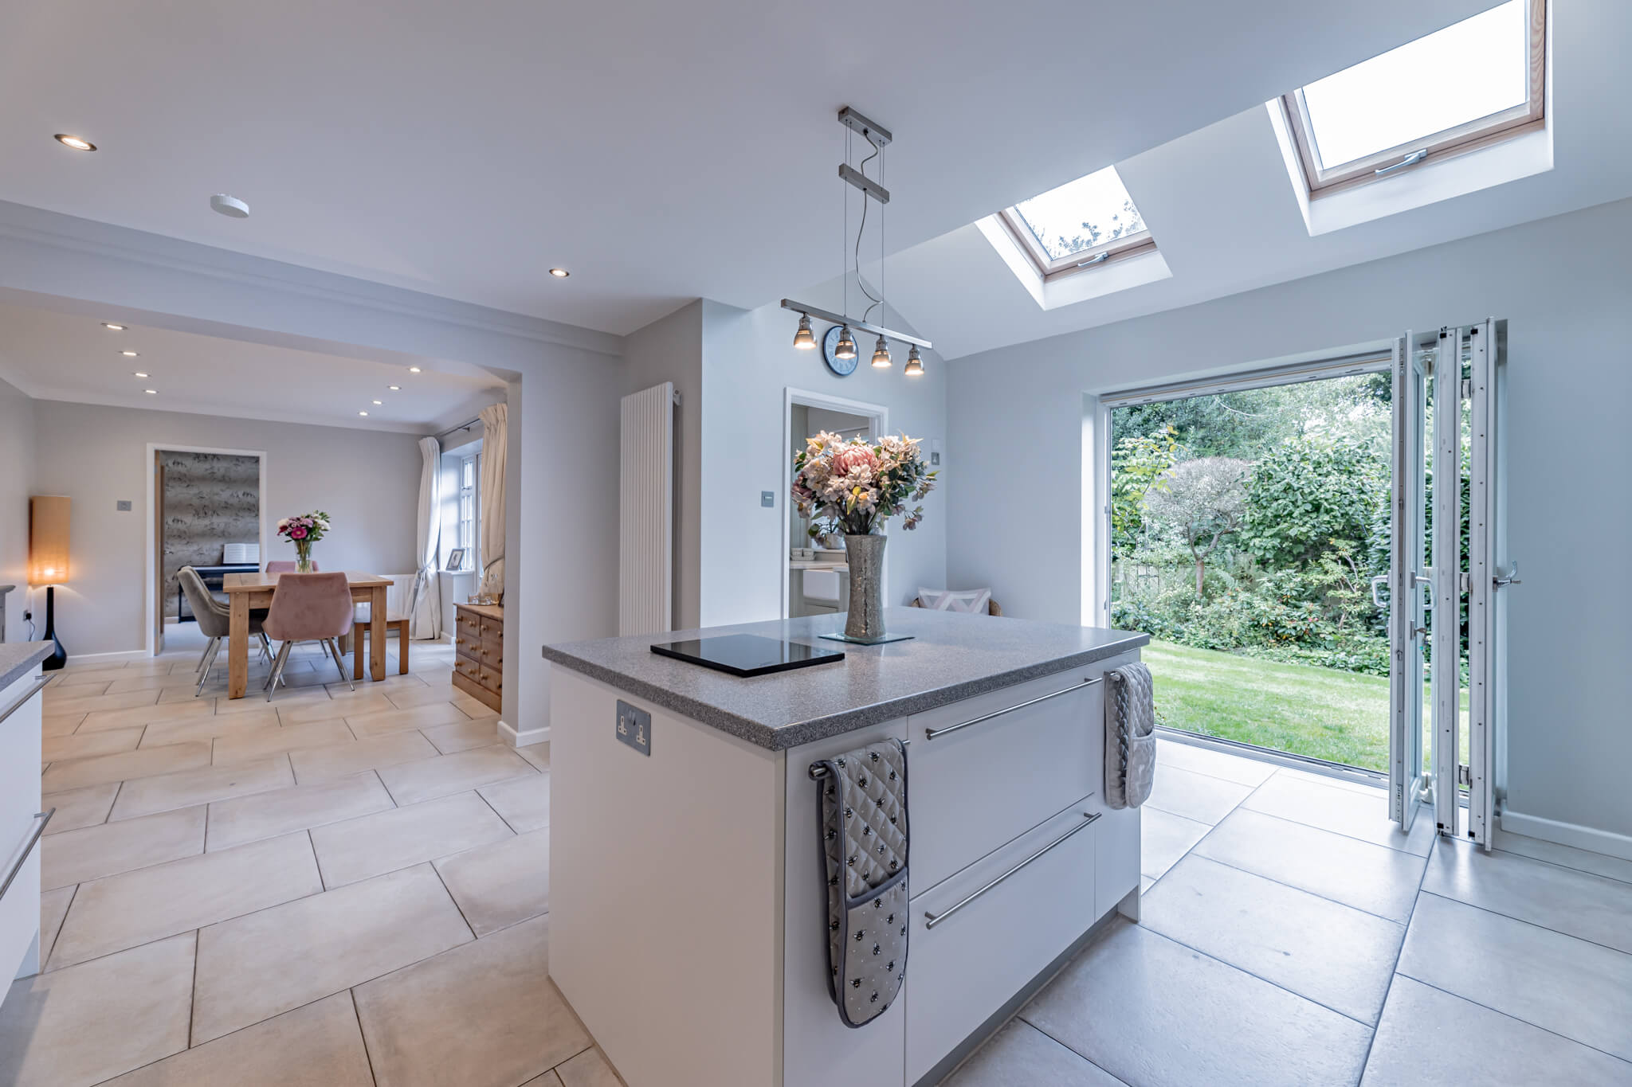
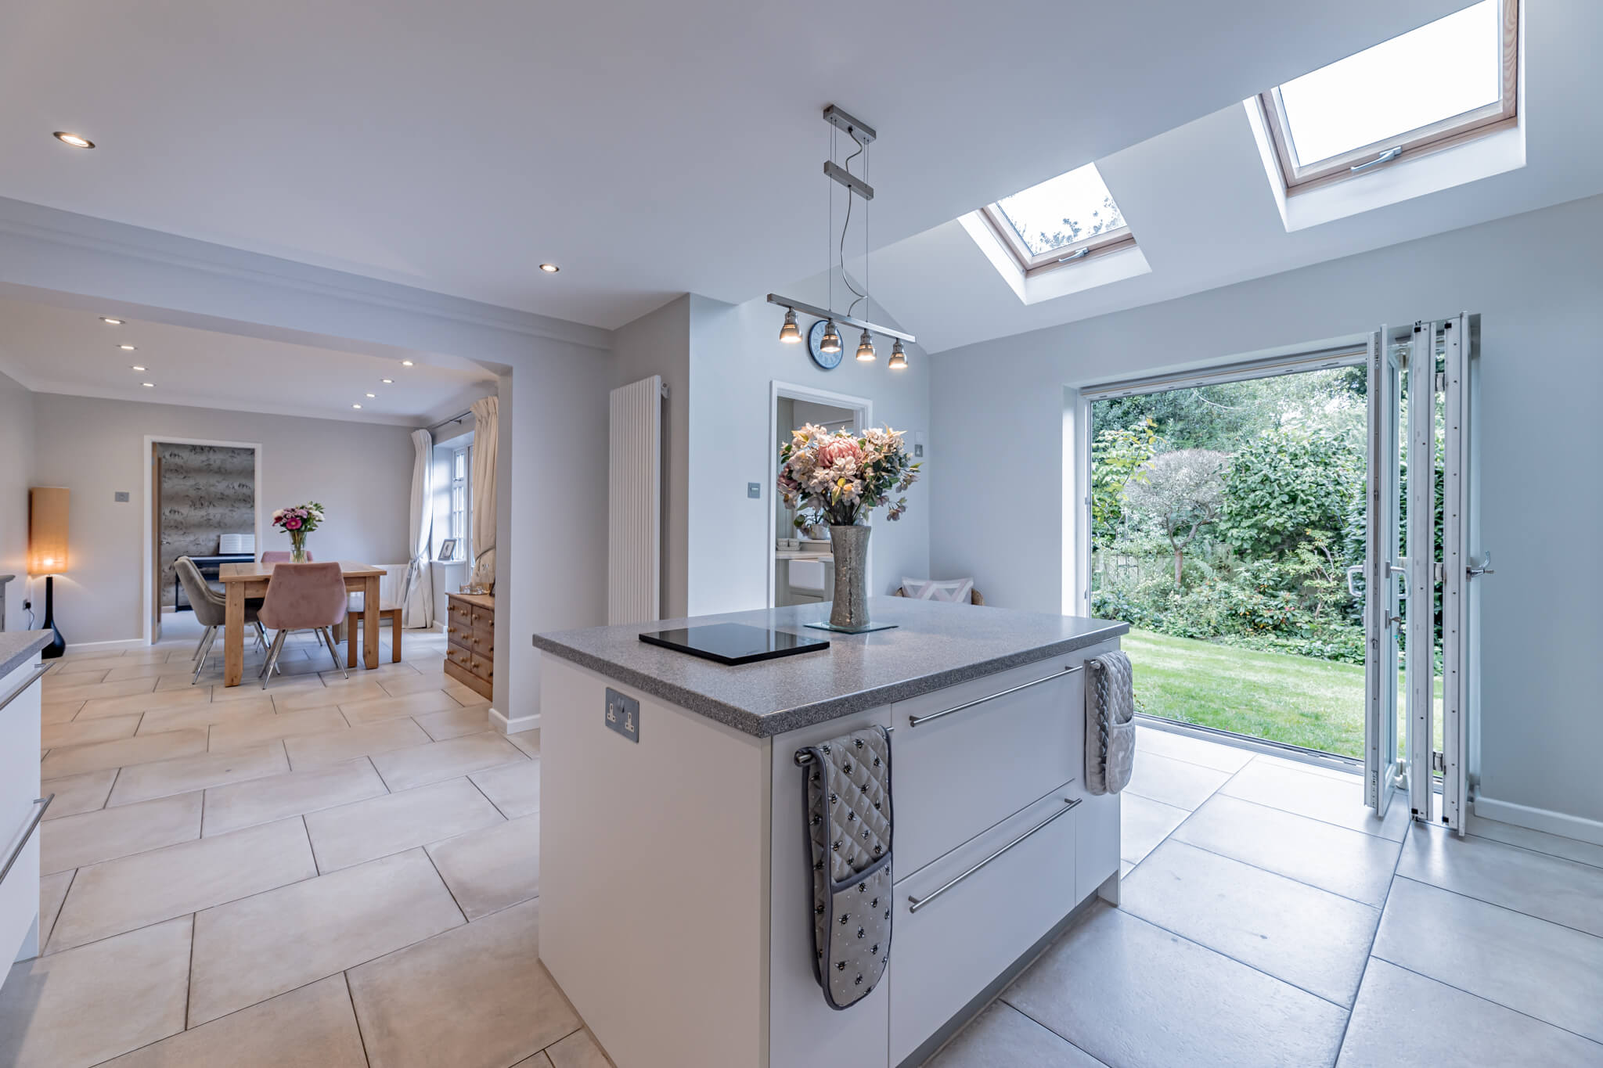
- smoke detector (229, 204)
